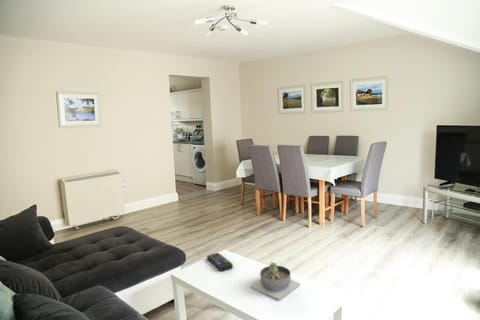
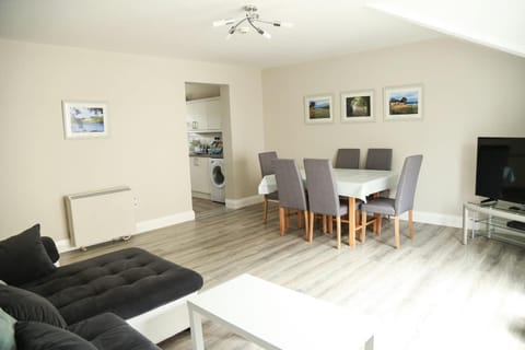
- remote control (219, 261)
- succulent planter (275, 274)
